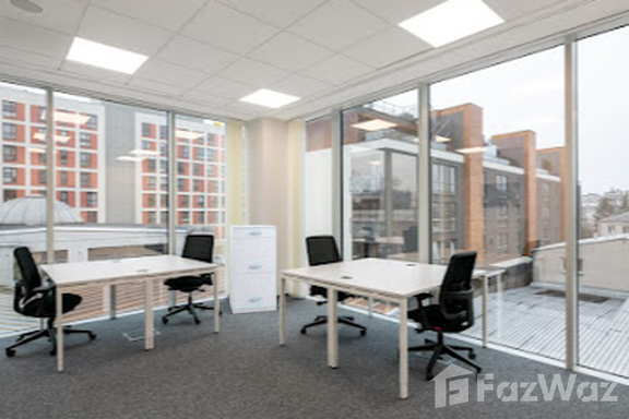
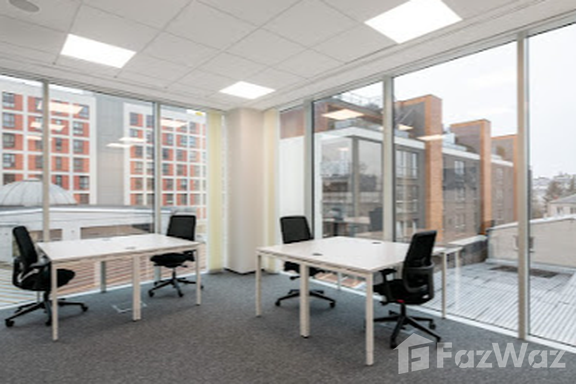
- filing cabinet (252, 265)
